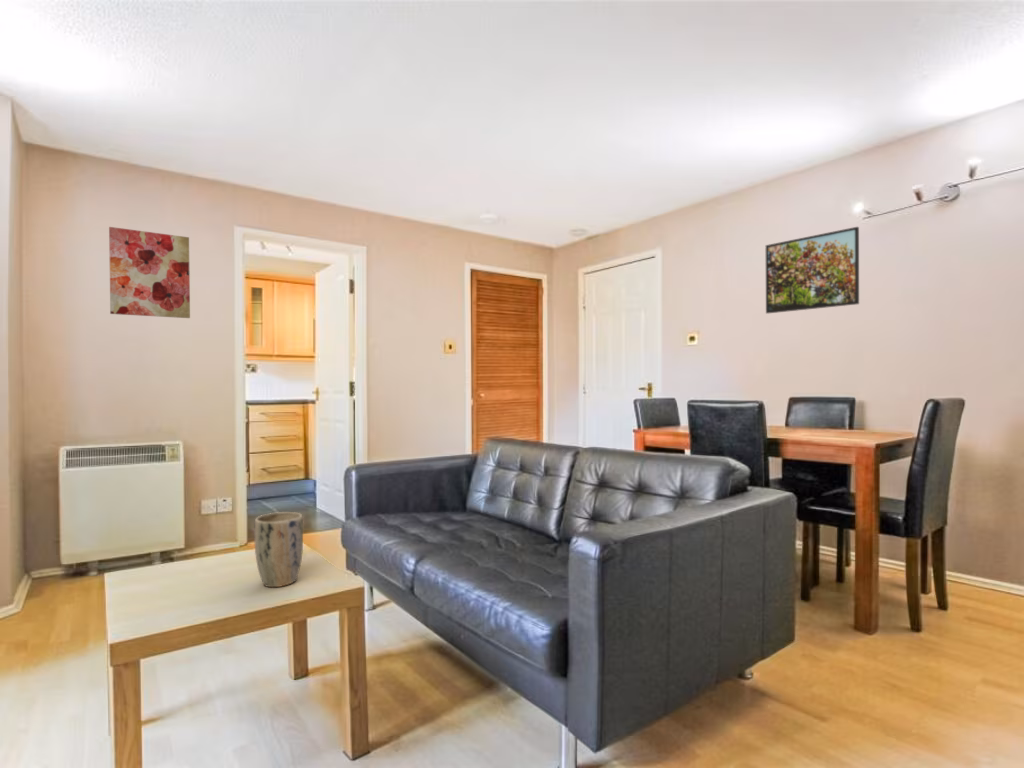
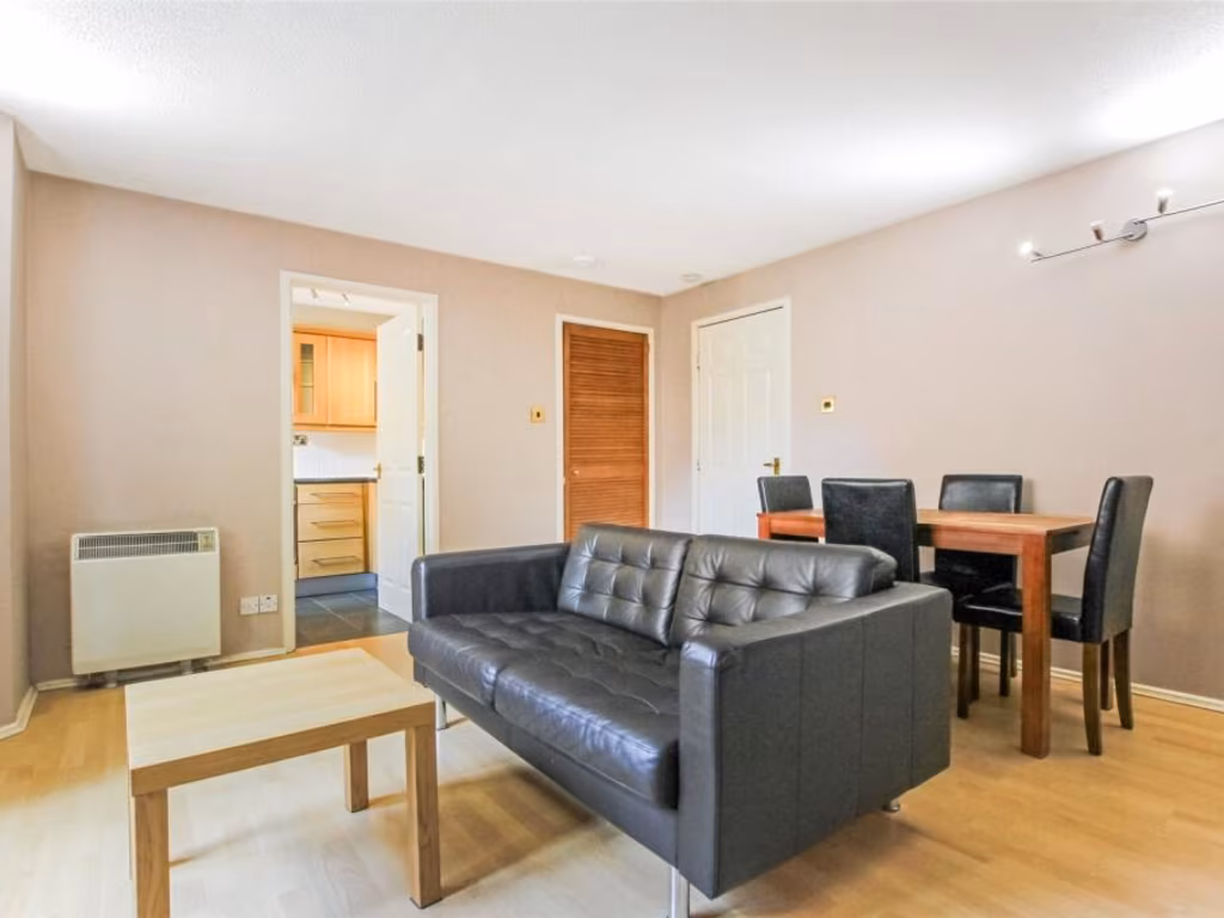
- wall art (150, 274)
- plant pot (279, 549)
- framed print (809, 272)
